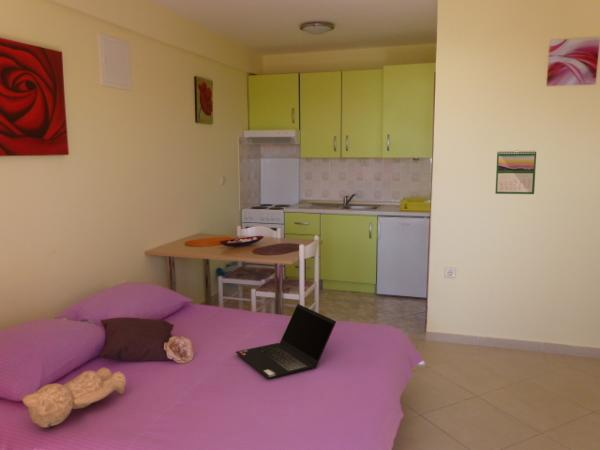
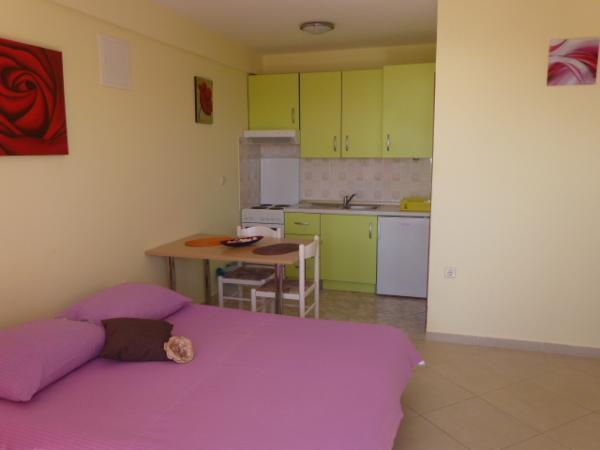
- calendar (515, 172)
- laptop computer (284, 338)
- teddy bear (75, 395)
